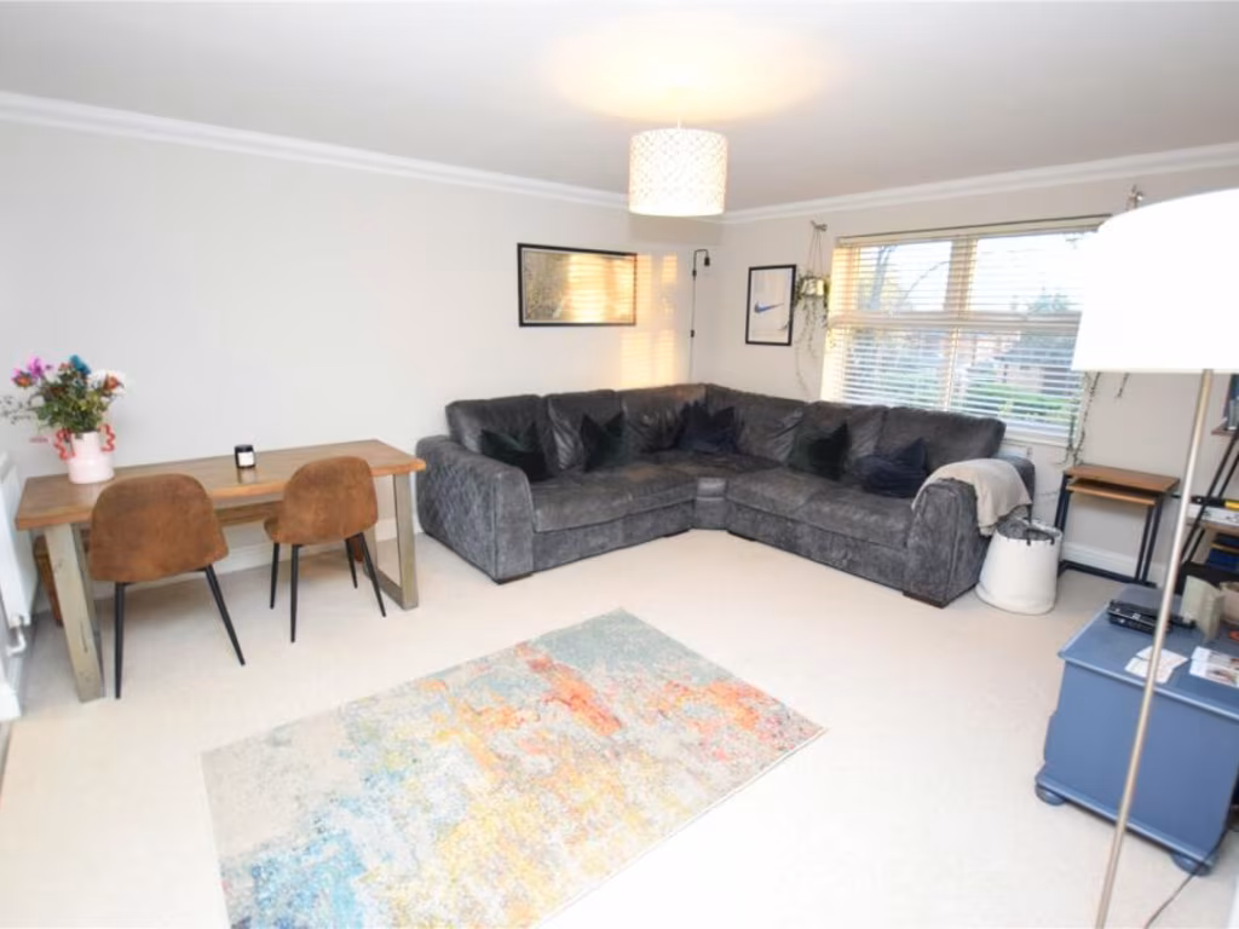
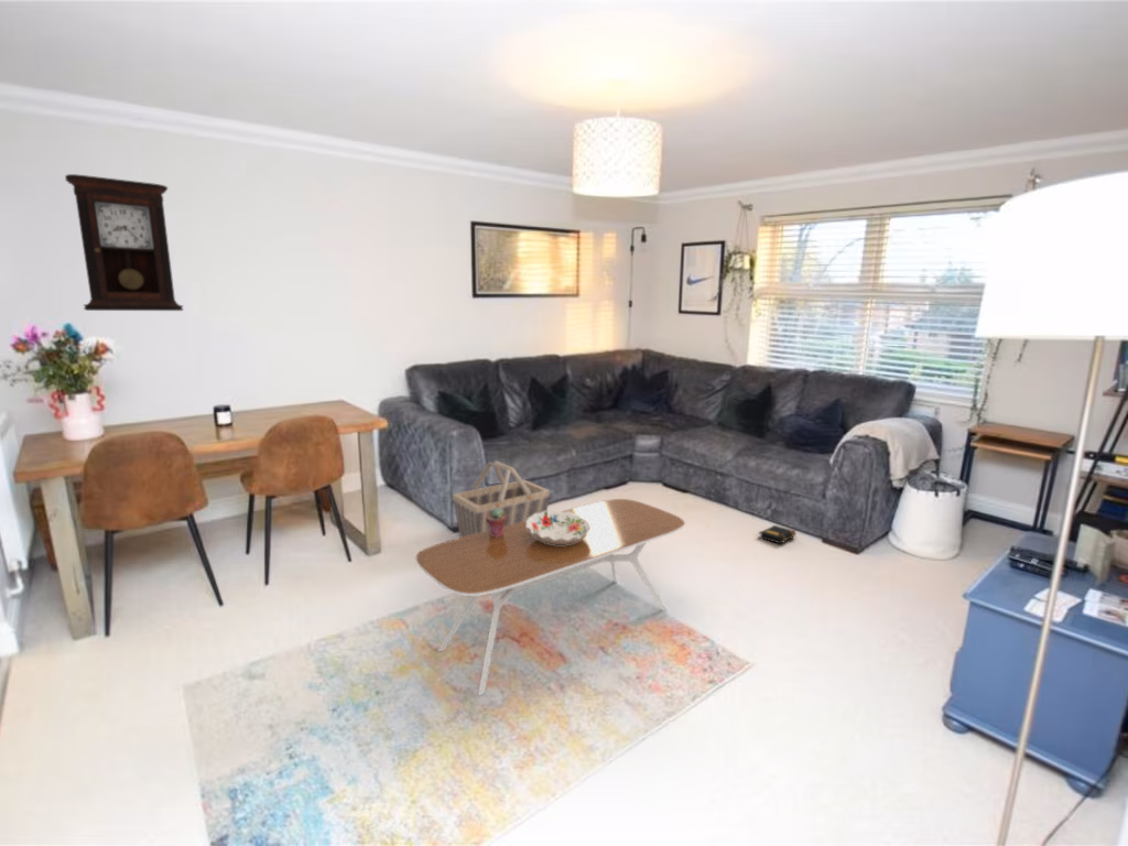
+ coffee table (556, 577)
+ pendulum clock (127, 247)
+ decorative bowl (558, 529)
+ basket (501, 501)
+ potted succulent (496, 520)
+ book (779, 533)
